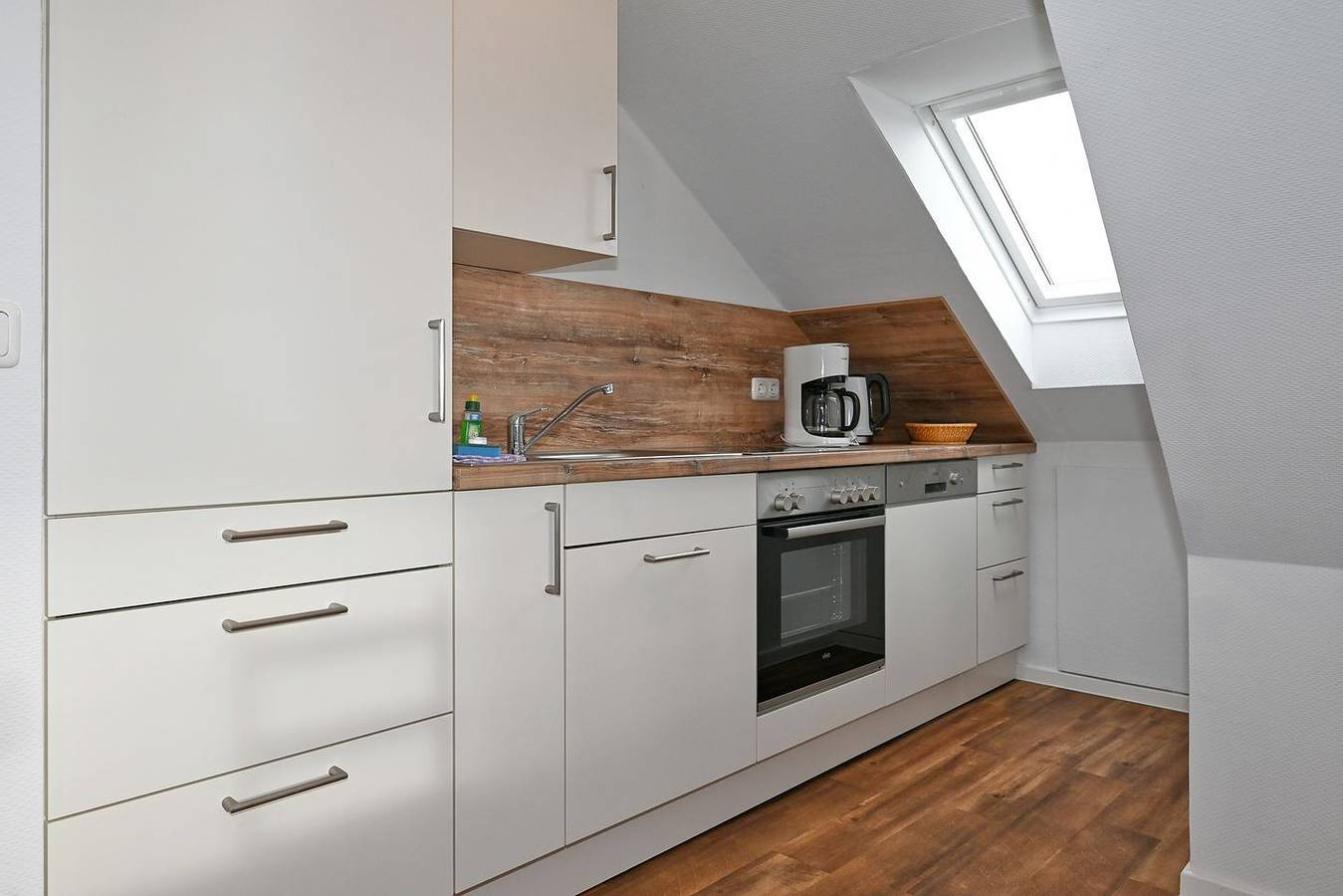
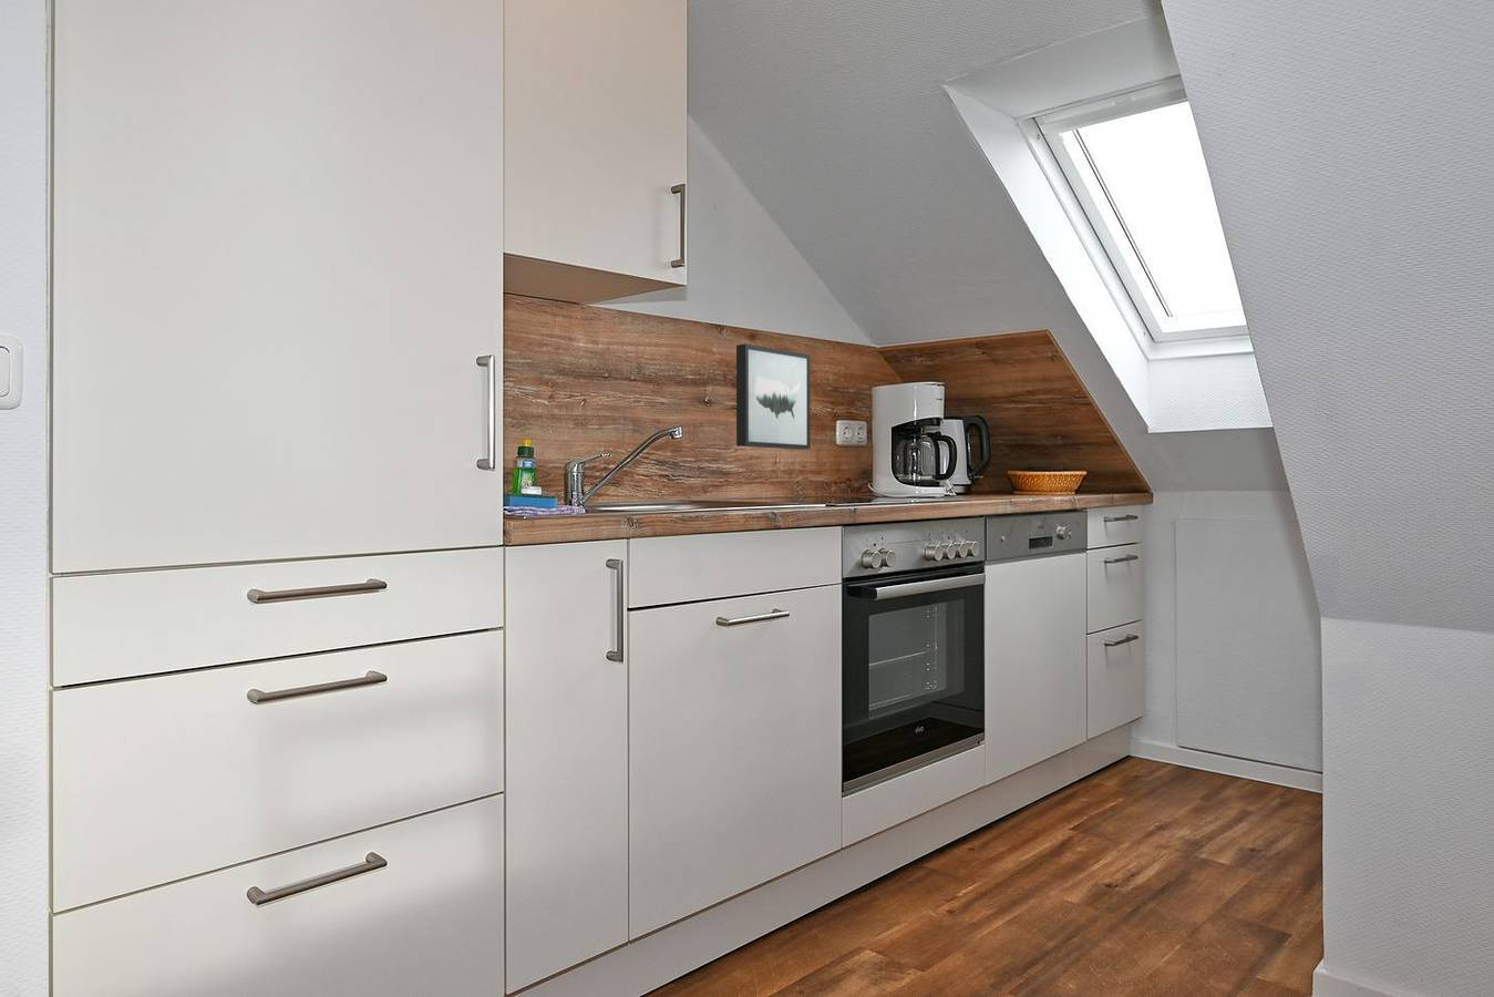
+ wall art (774, 398)
